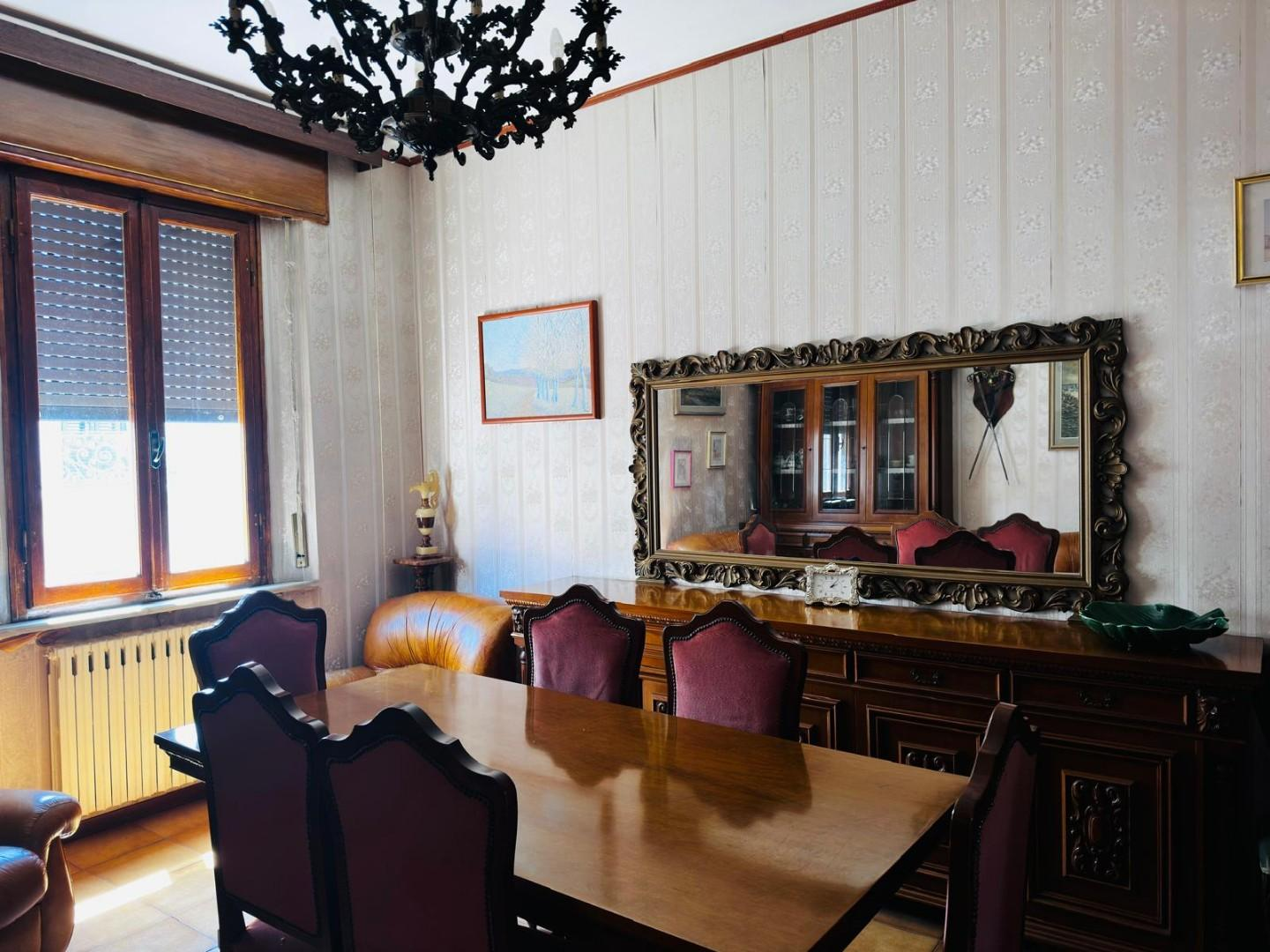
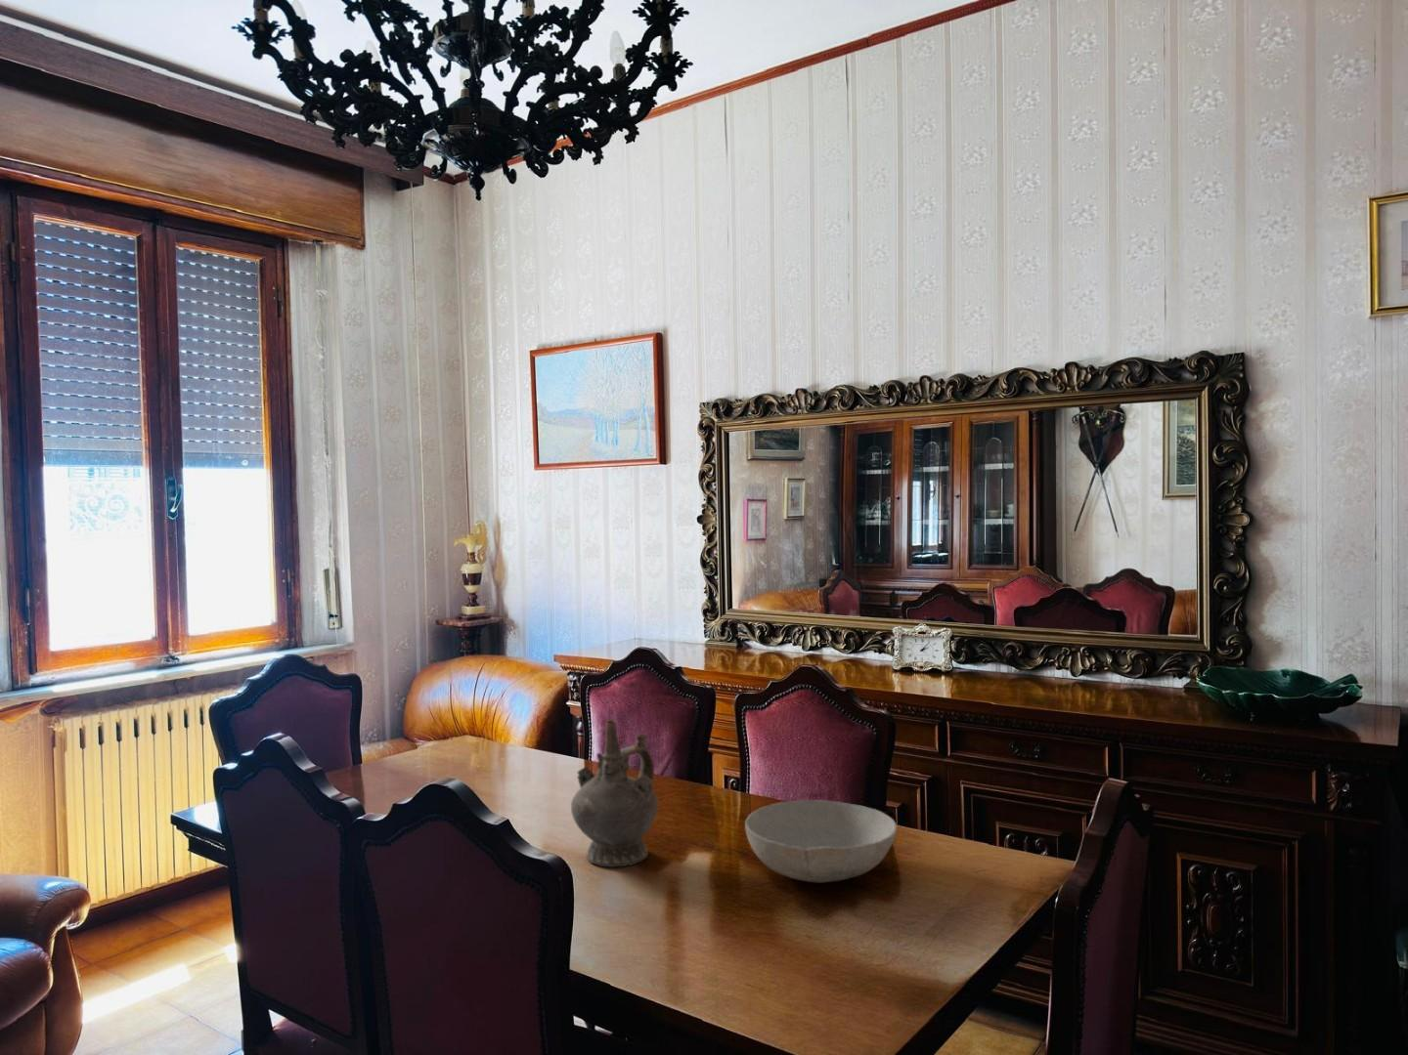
+ ceremonial vessel (618, 787)
+ bowl (819, 844)
